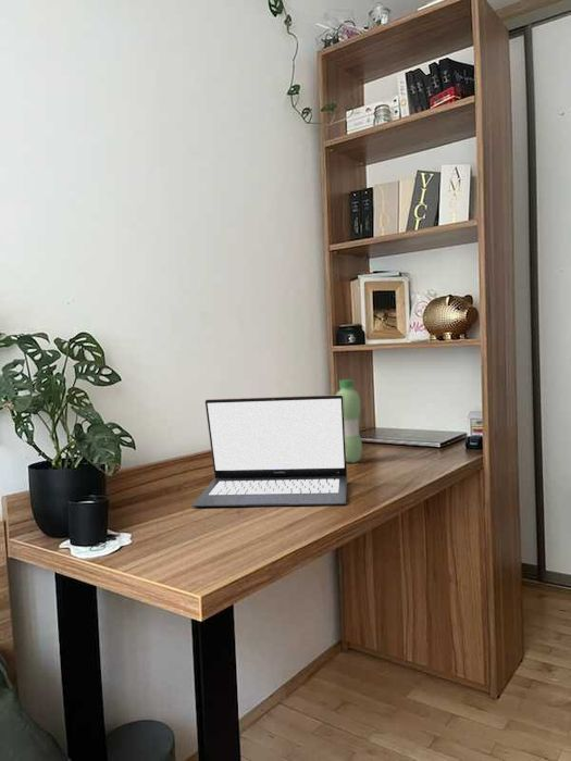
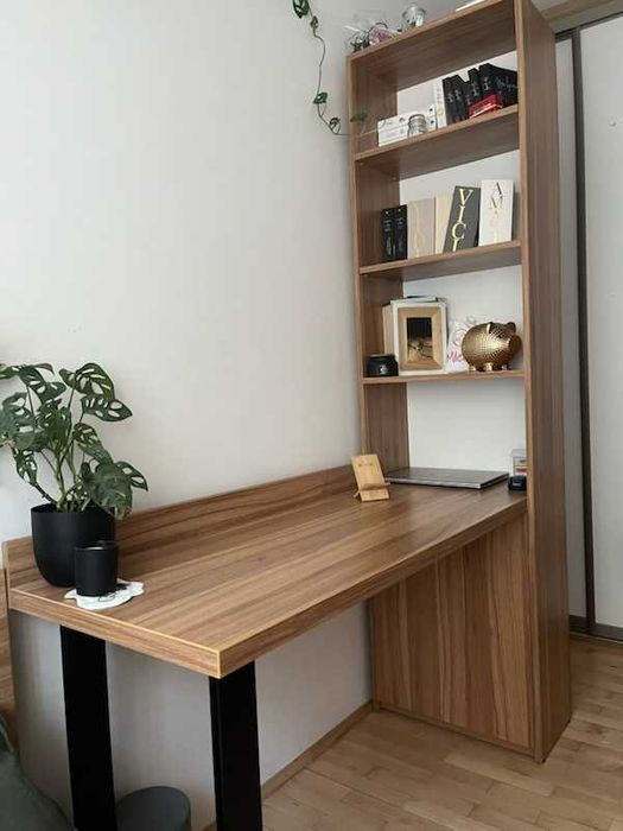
- water bottle (347, 421)
- laptop (272, 447)
